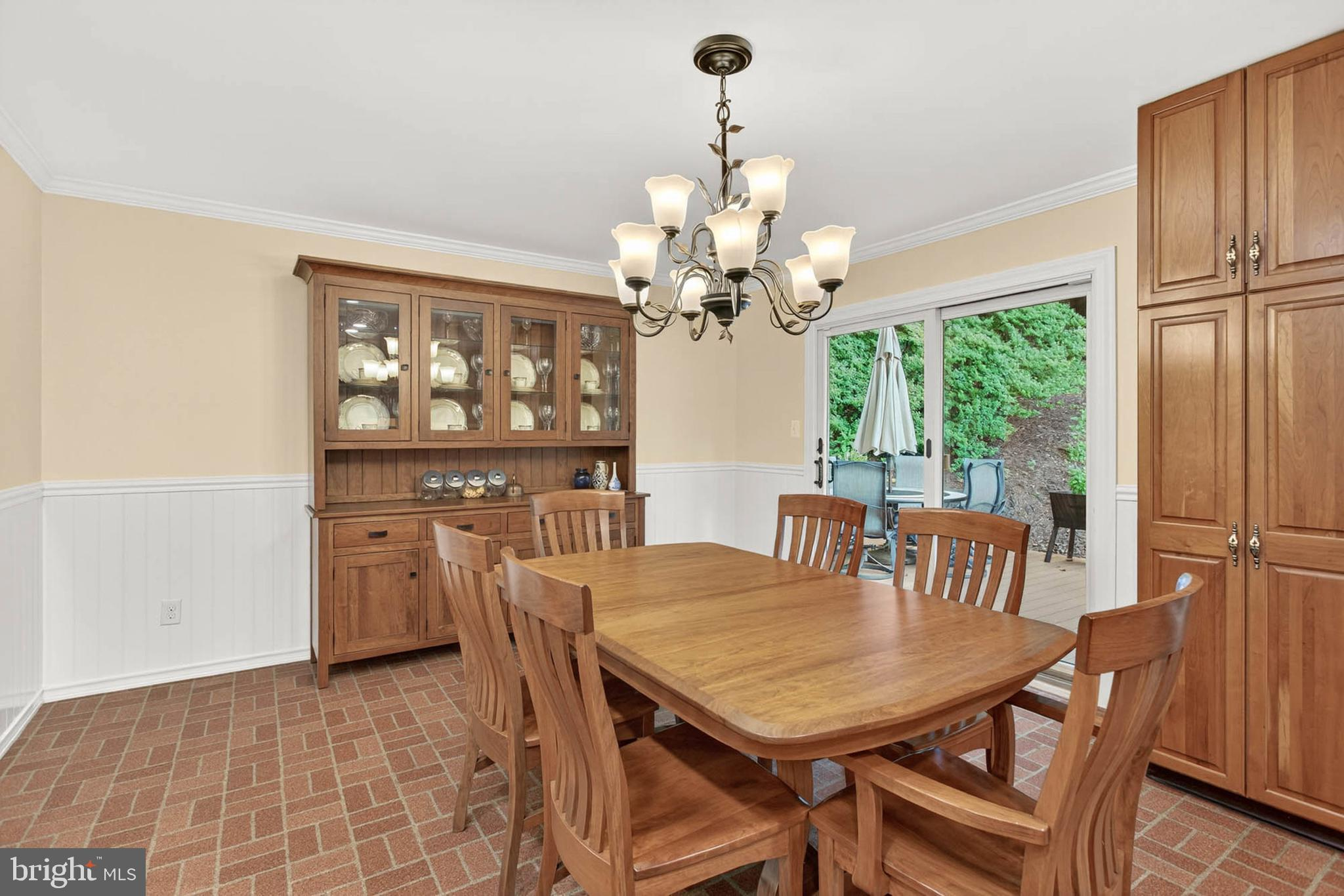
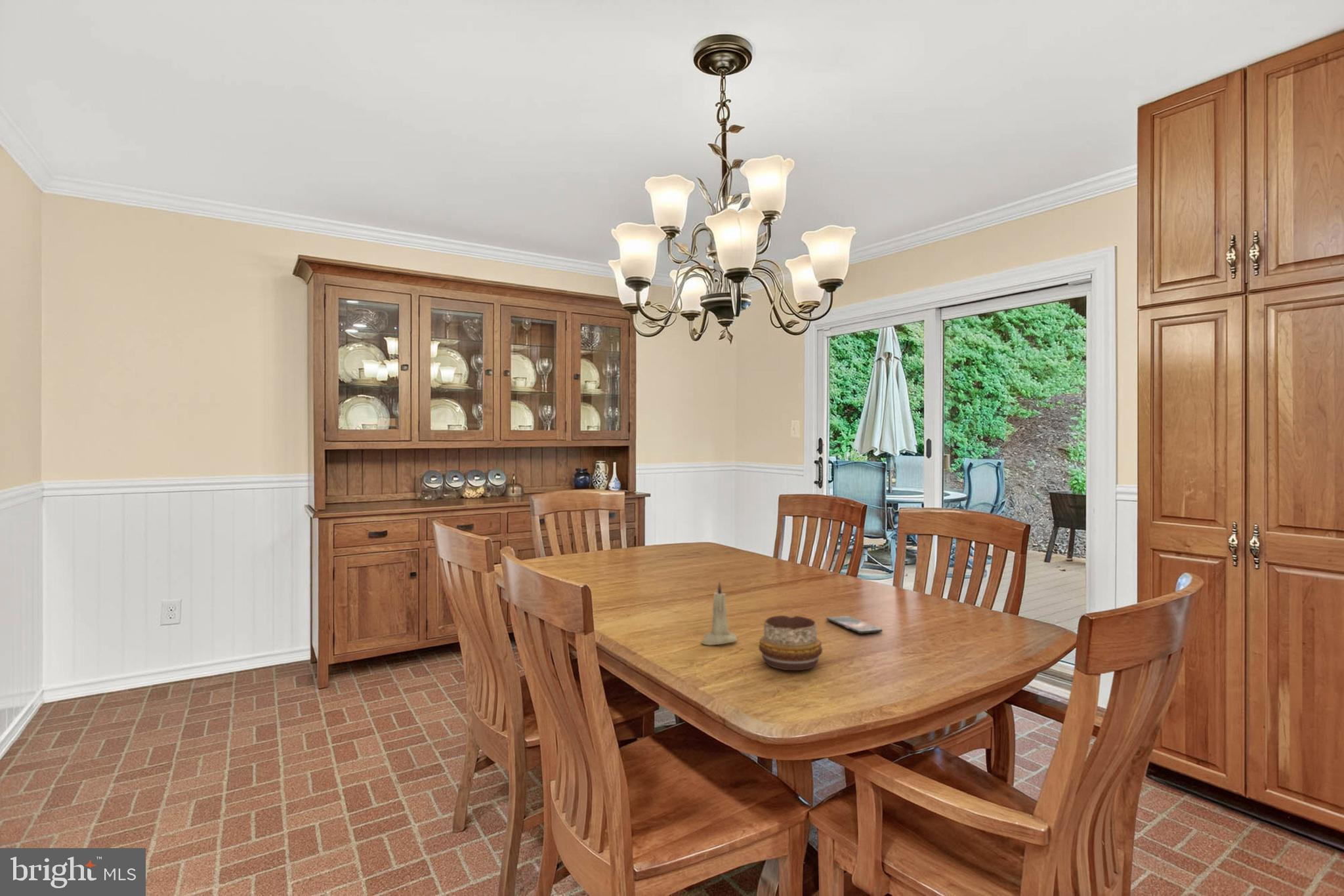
+ candle (718, 611)
+ decorative bowl (790, 642)
+ smartphone (853, 624)
